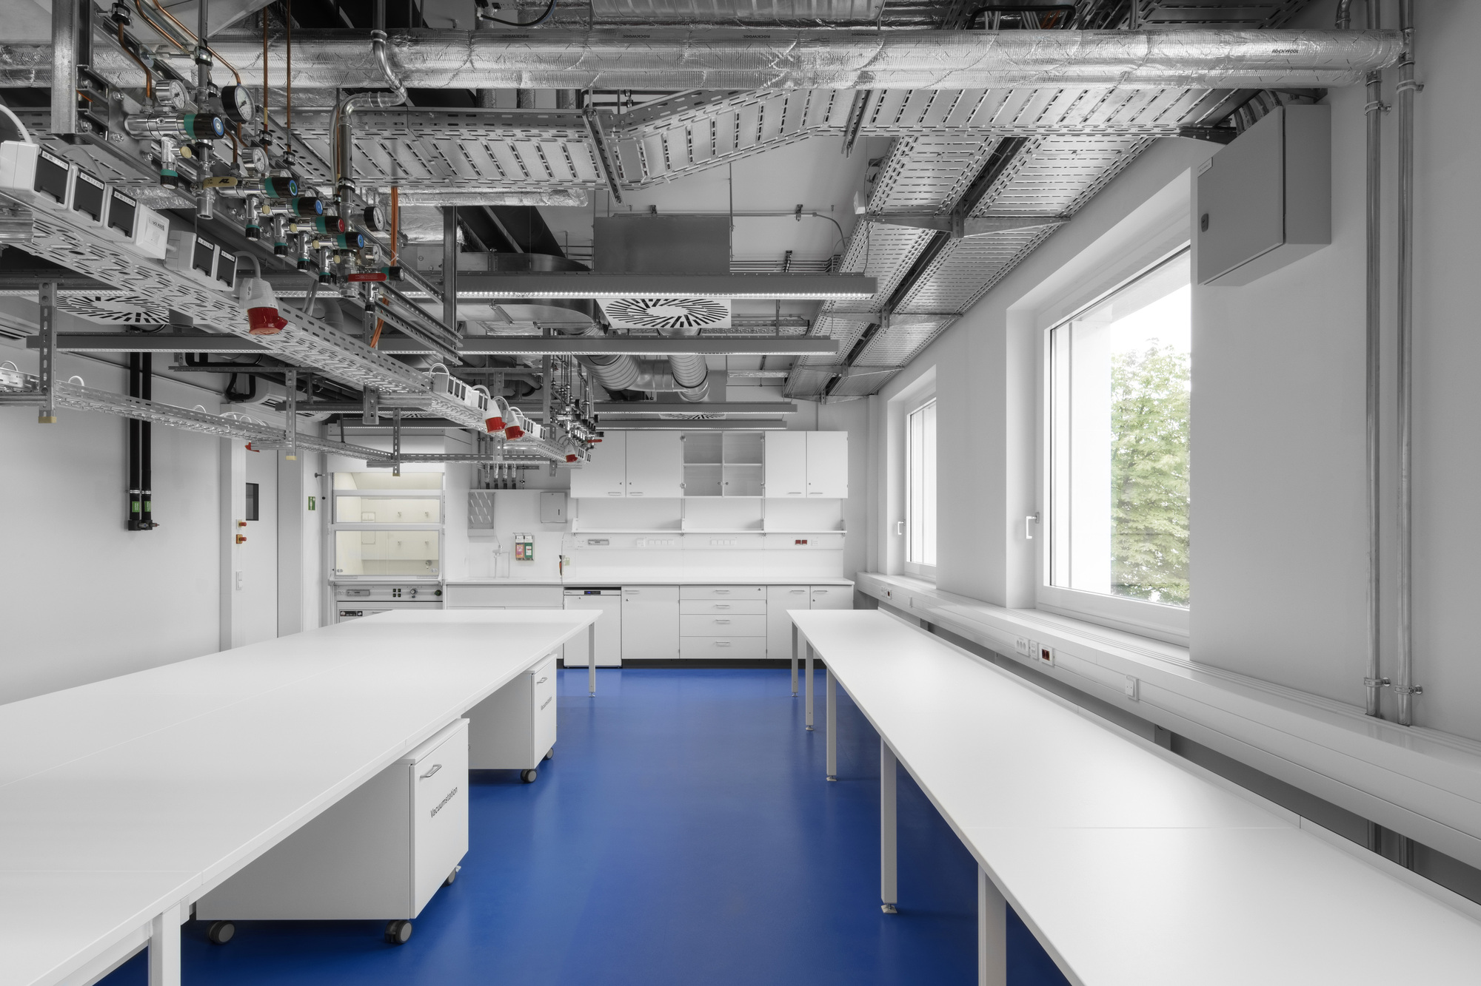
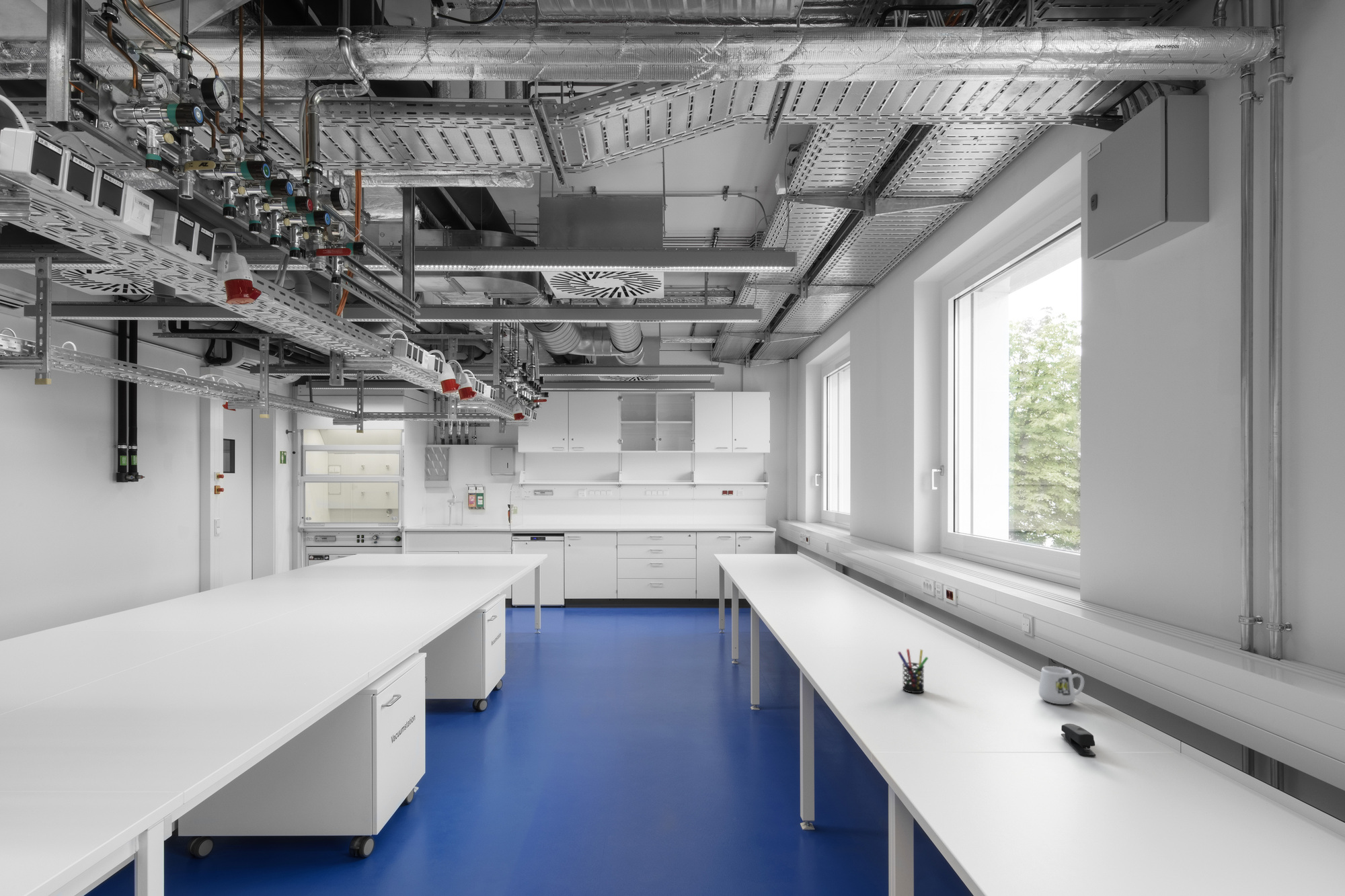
+ stapler (1077, 735)
+ mug (1062, 685)
+ pen holder (915, 669)
